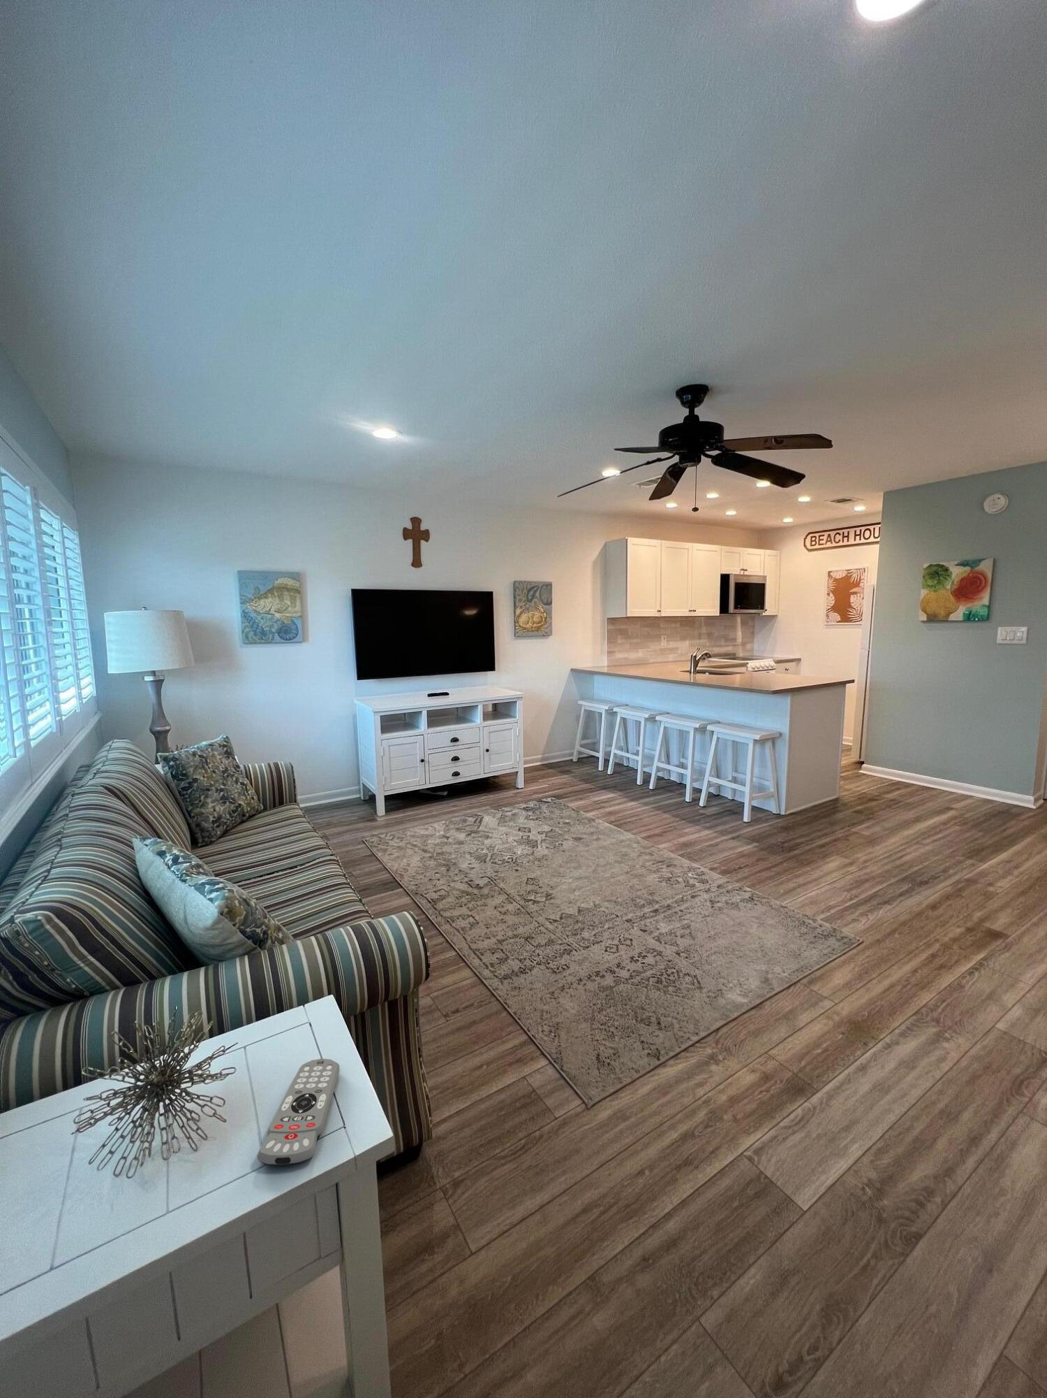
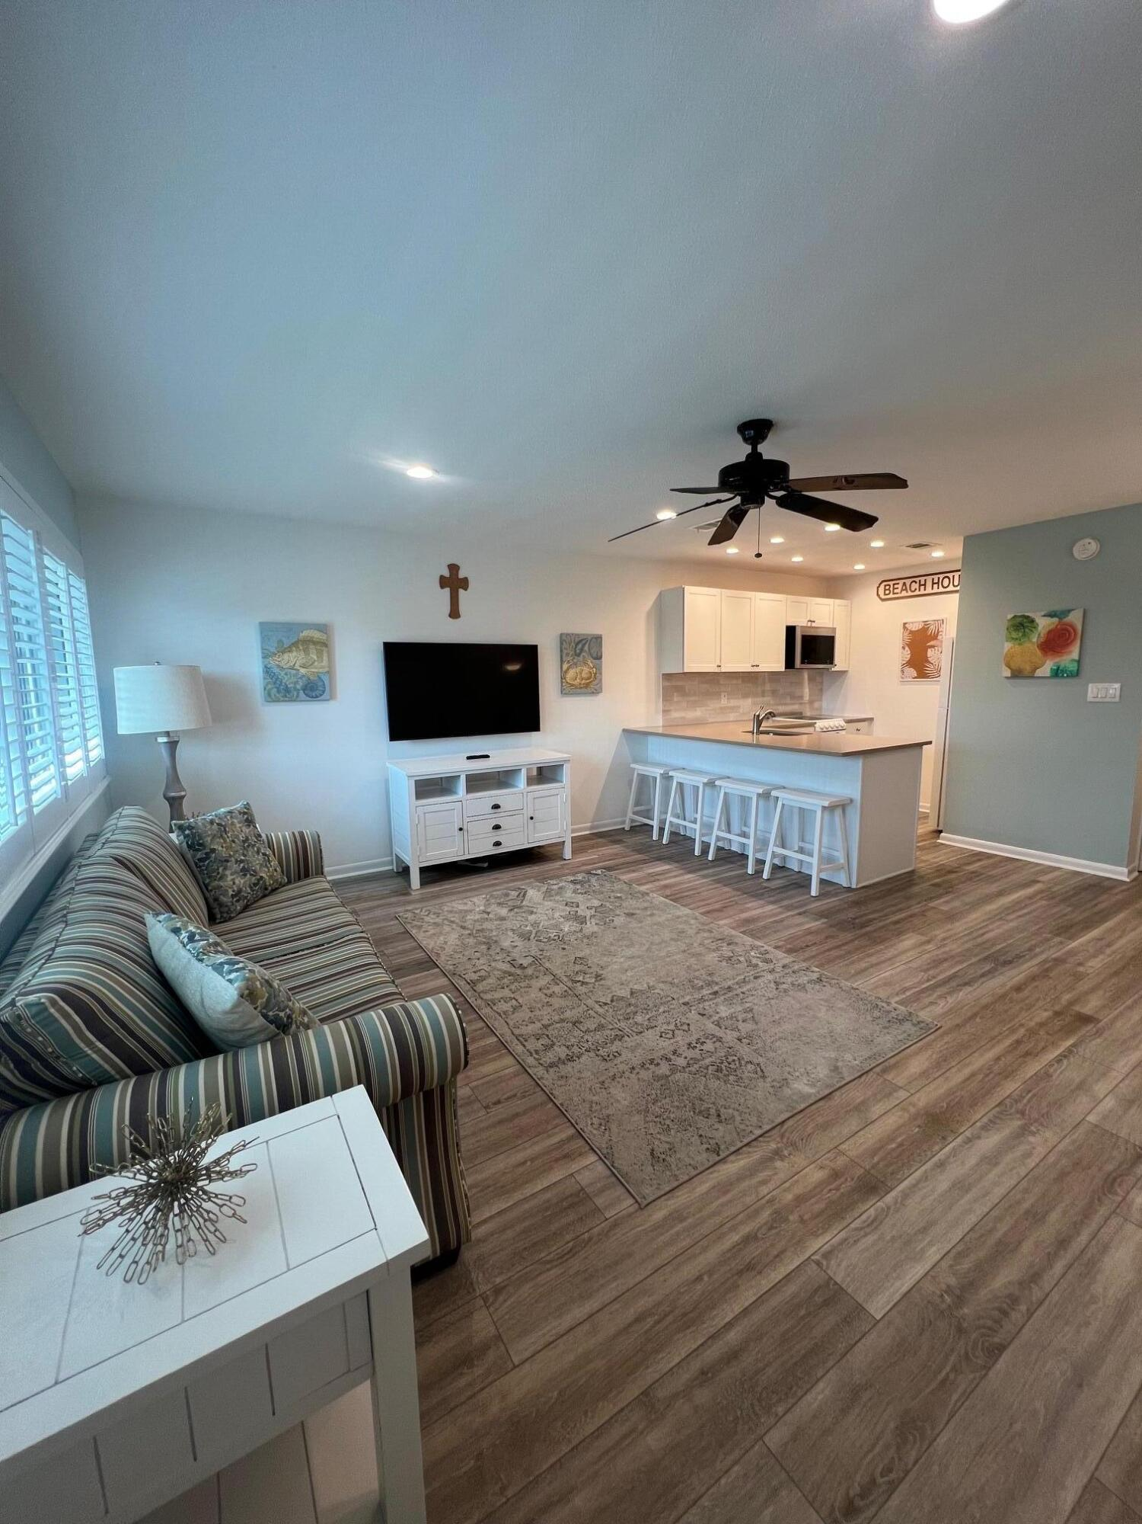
- remote control (305, 1106)
